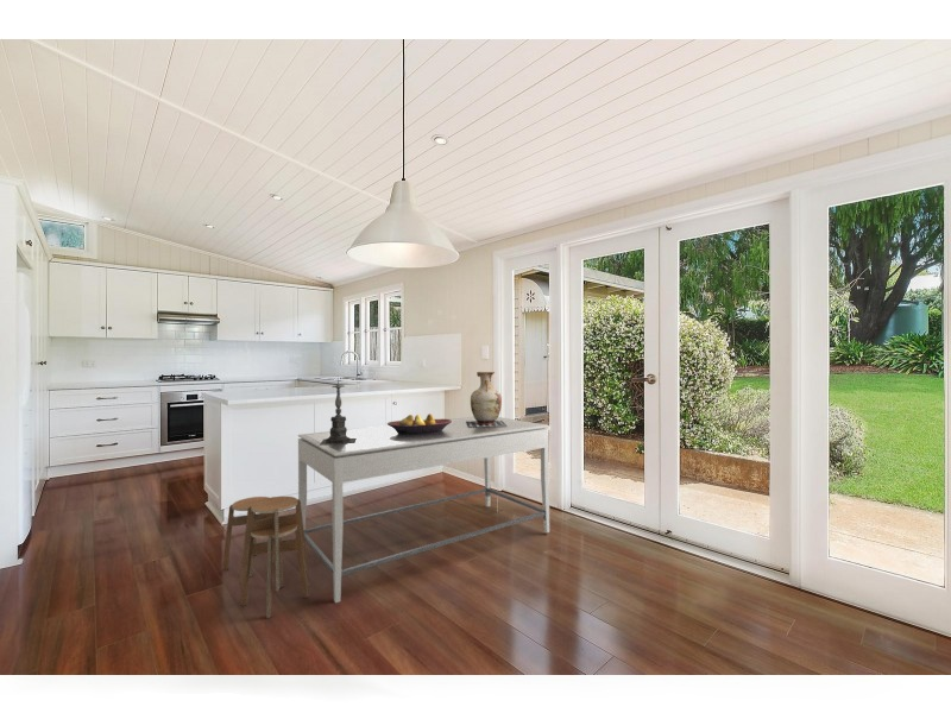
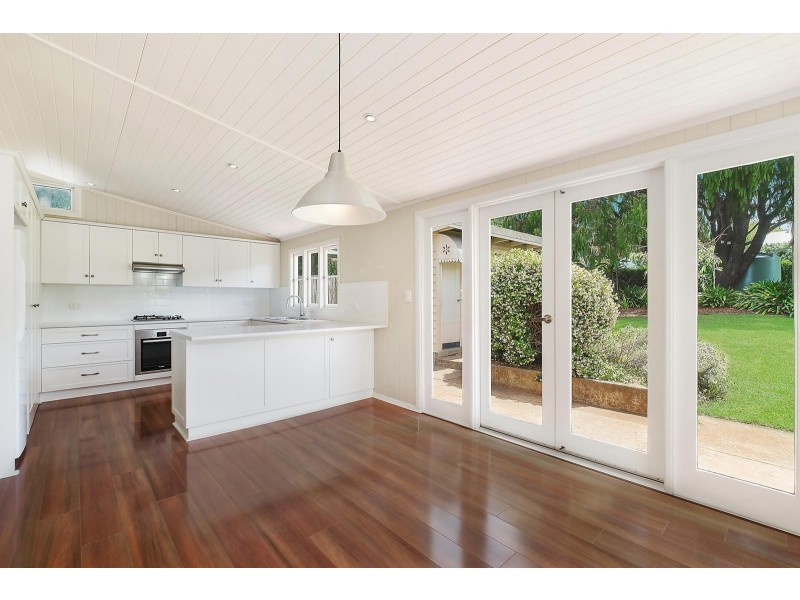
- vase (485, 397)
- fruit bowl (420, 422)
- stool (263, 536)
- dining table (432, 500)
- candle holder (338, 408)
